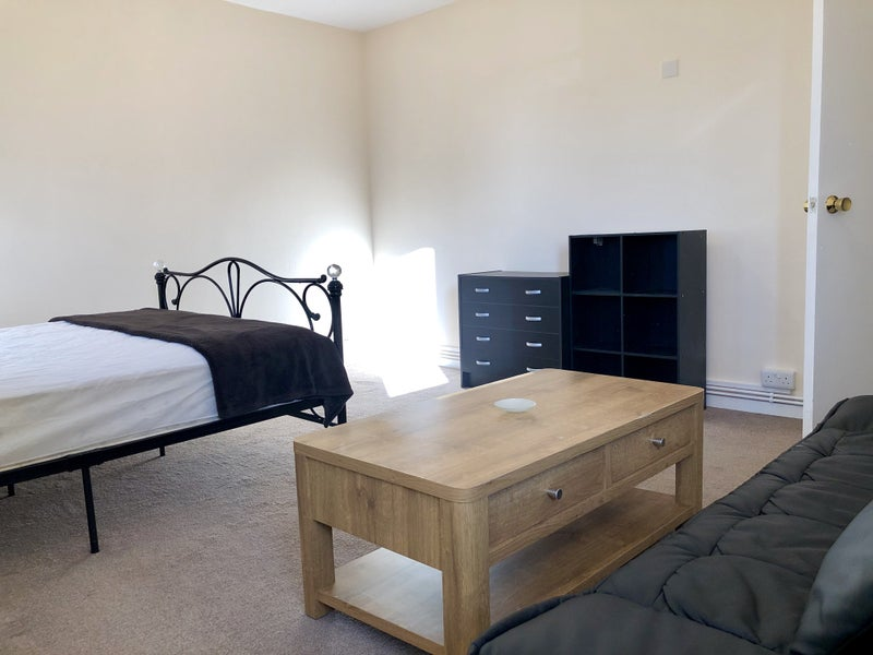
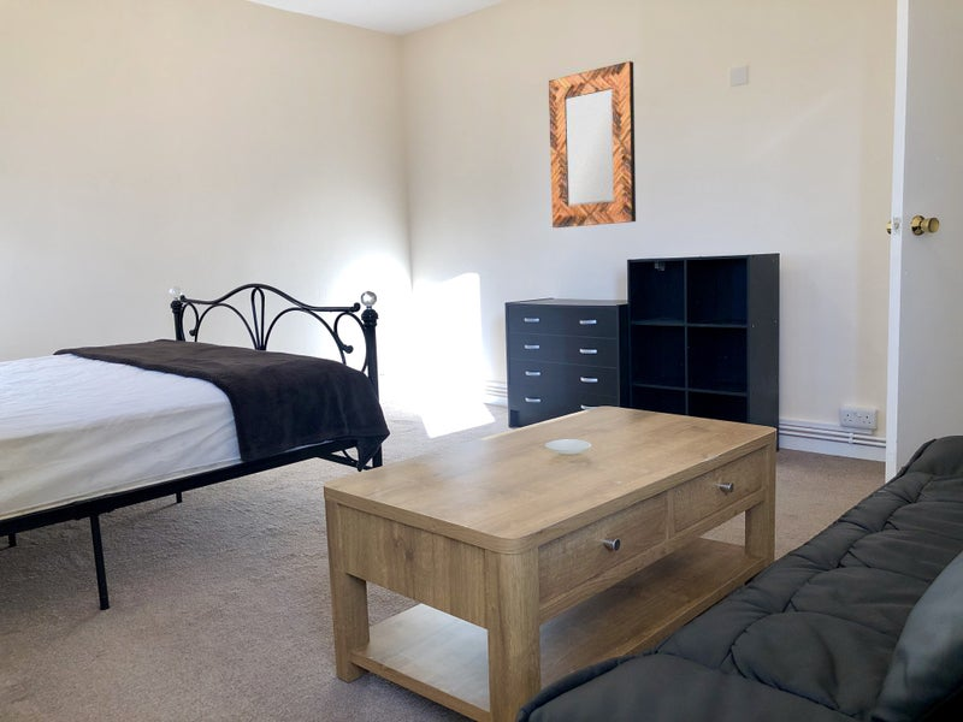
+ home mirror (590, 148)
